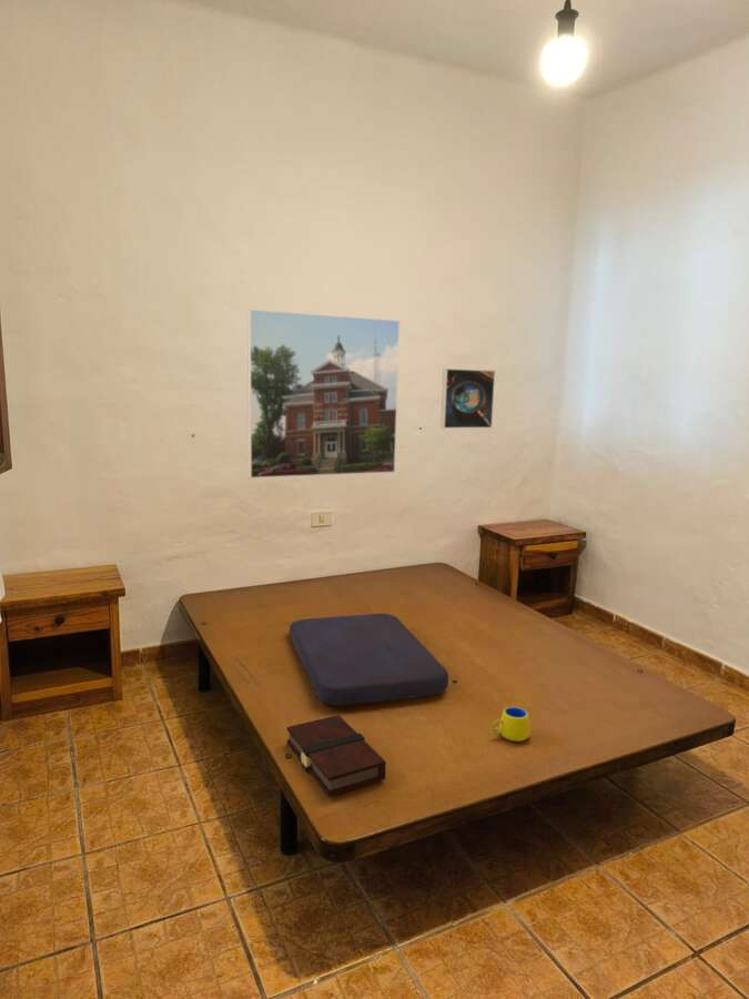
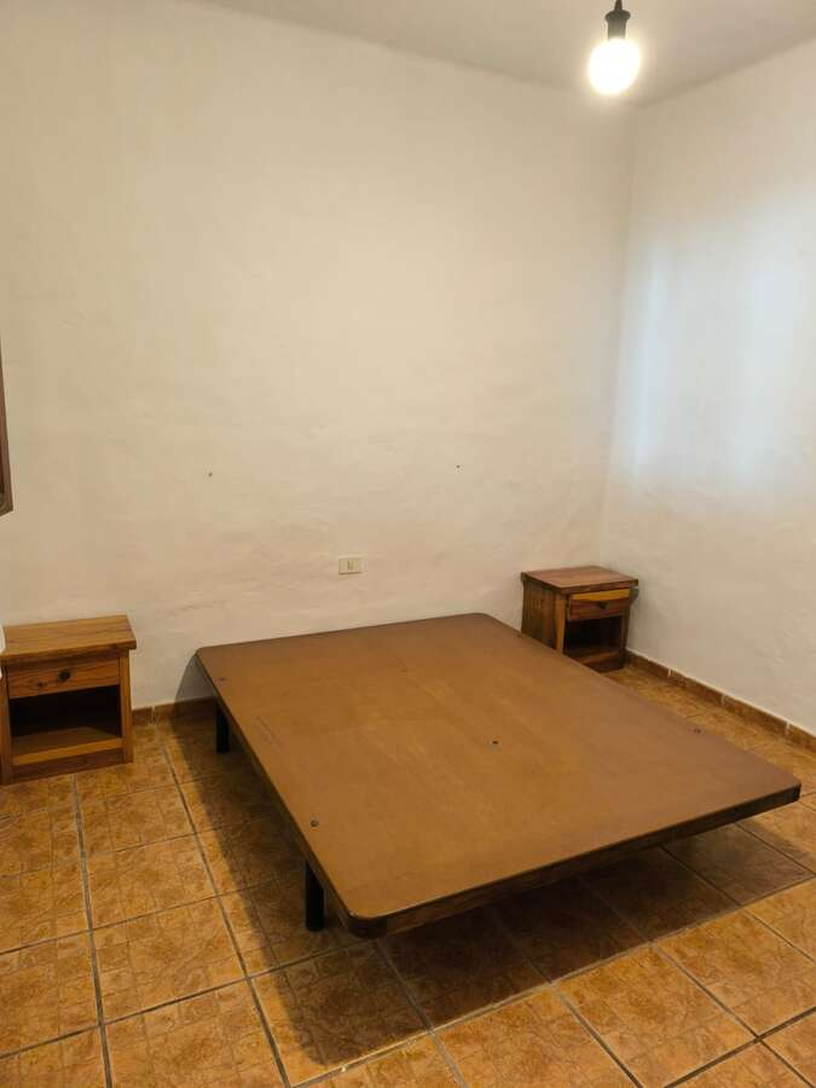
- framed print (467, 398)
- mug (510, 724)
- book (333, 751)
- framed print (326, 396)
- cushion (362, 653)
